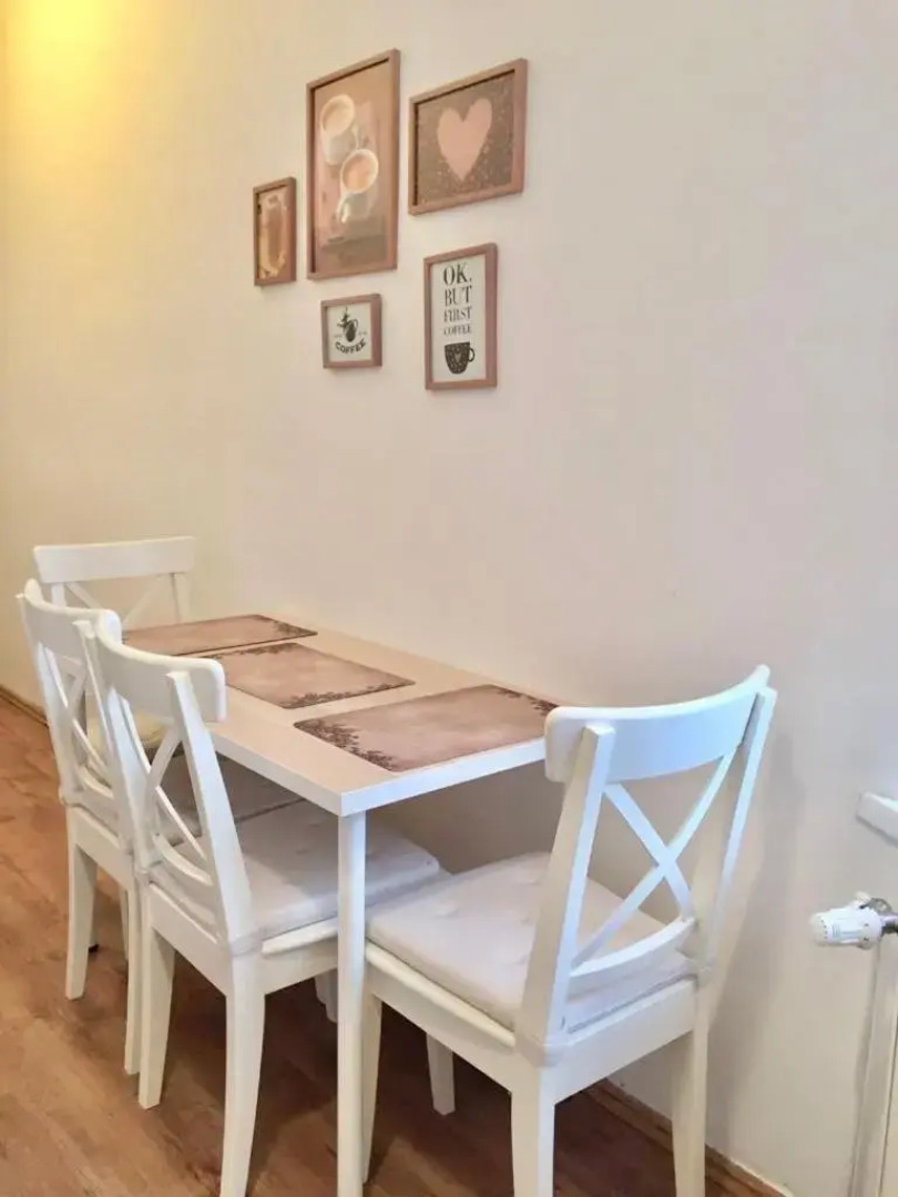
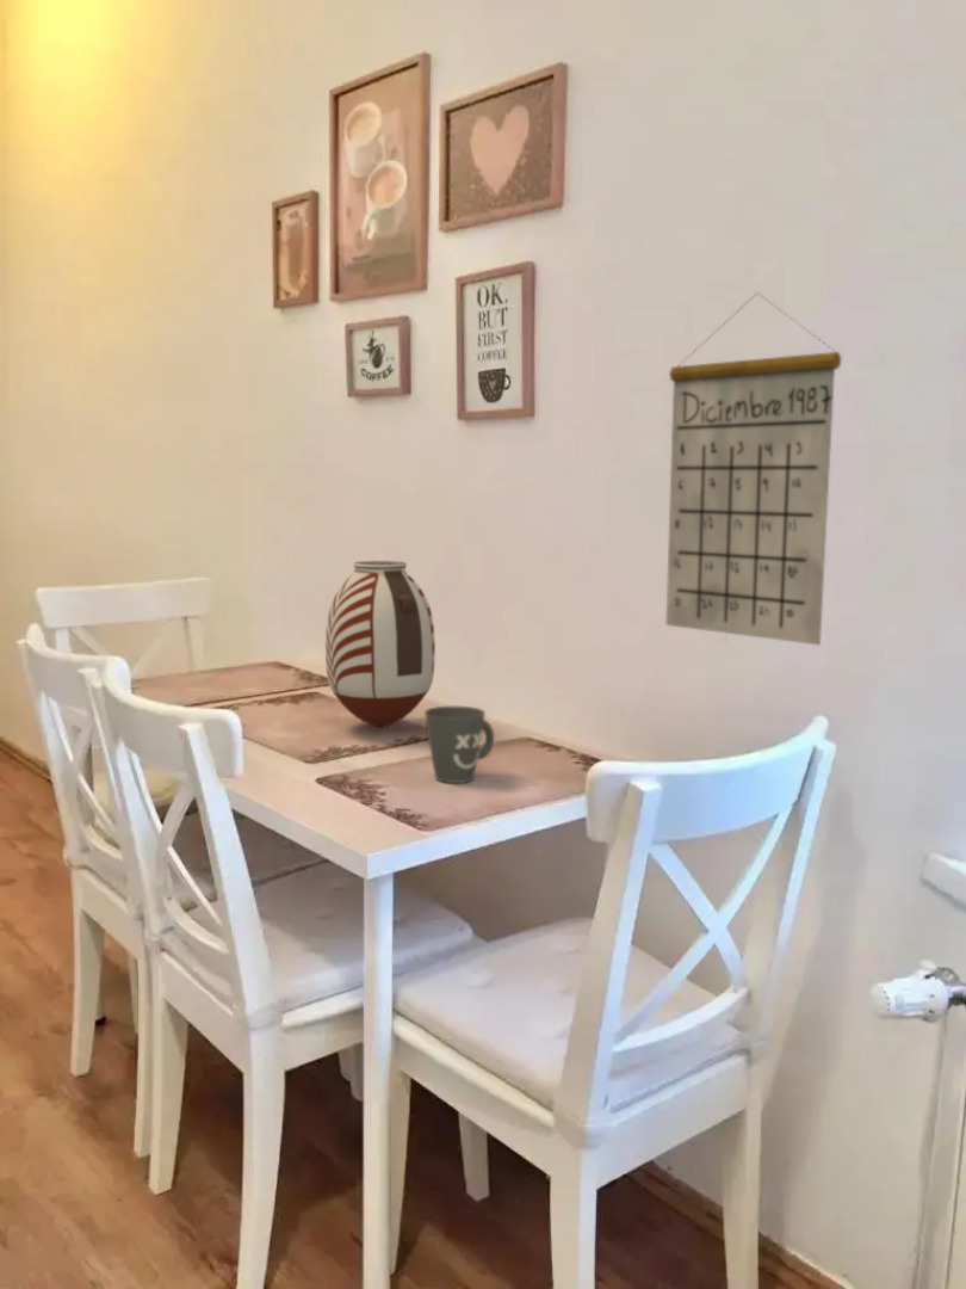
+ vase (380, 647)
+ calendar (745, 467)
+ mug (462, 744)
